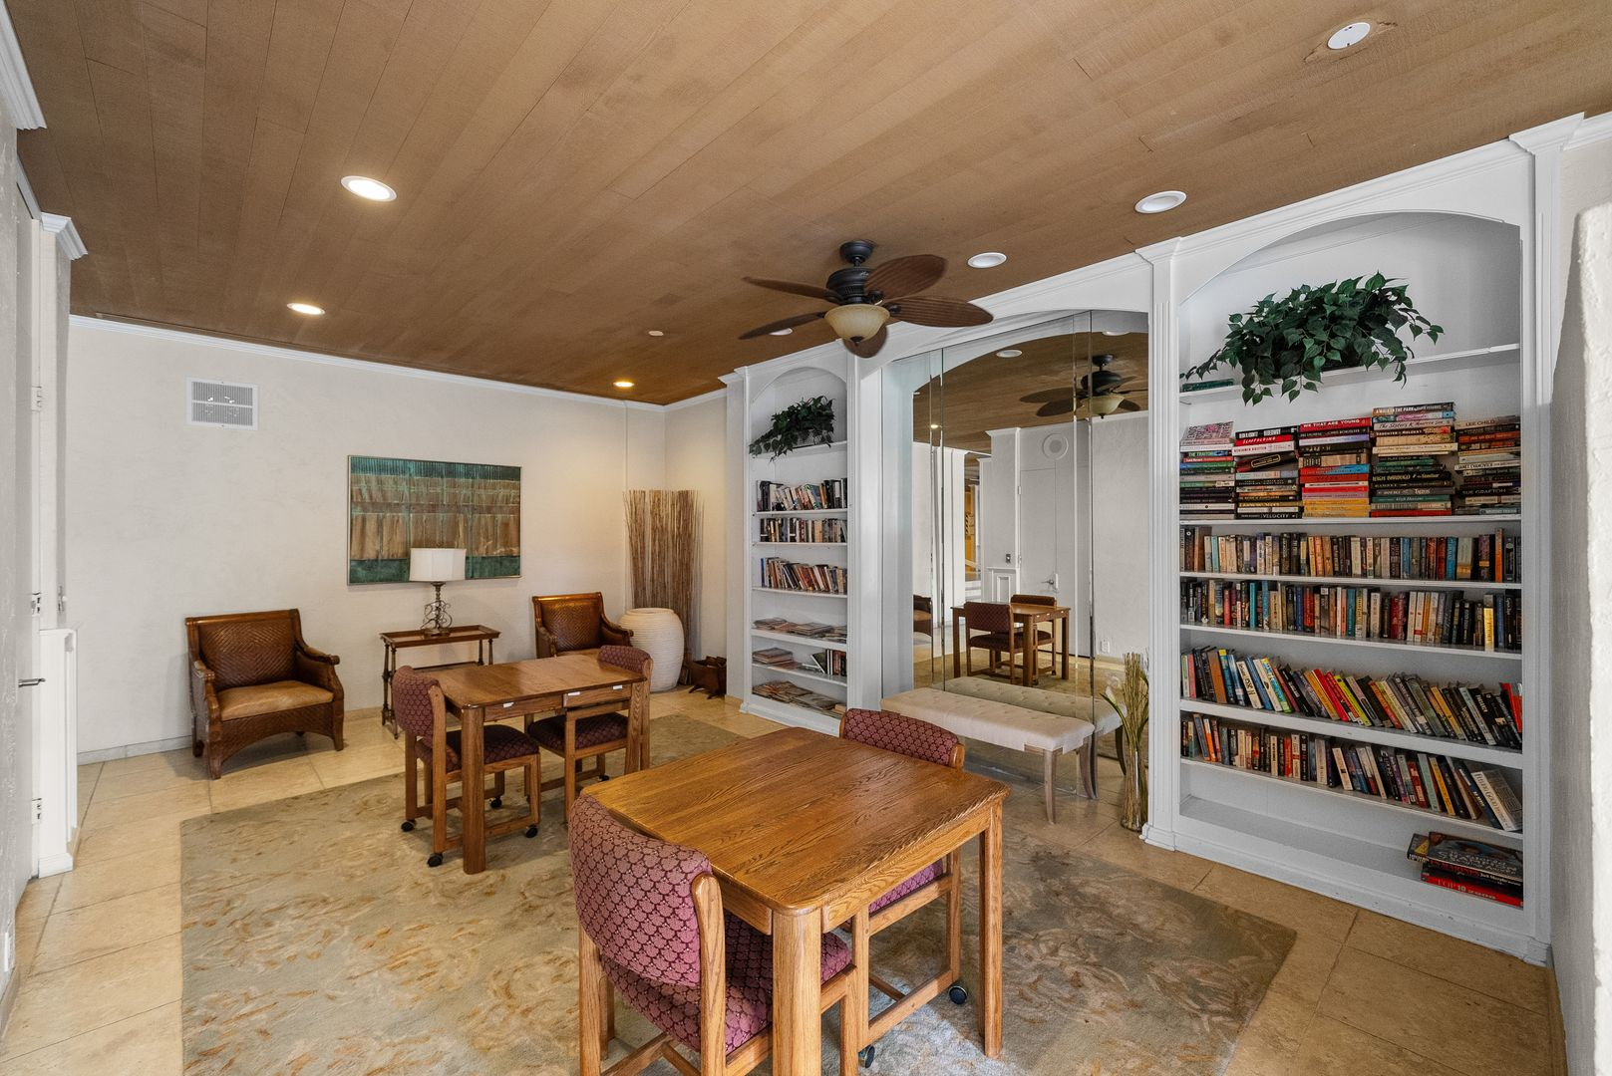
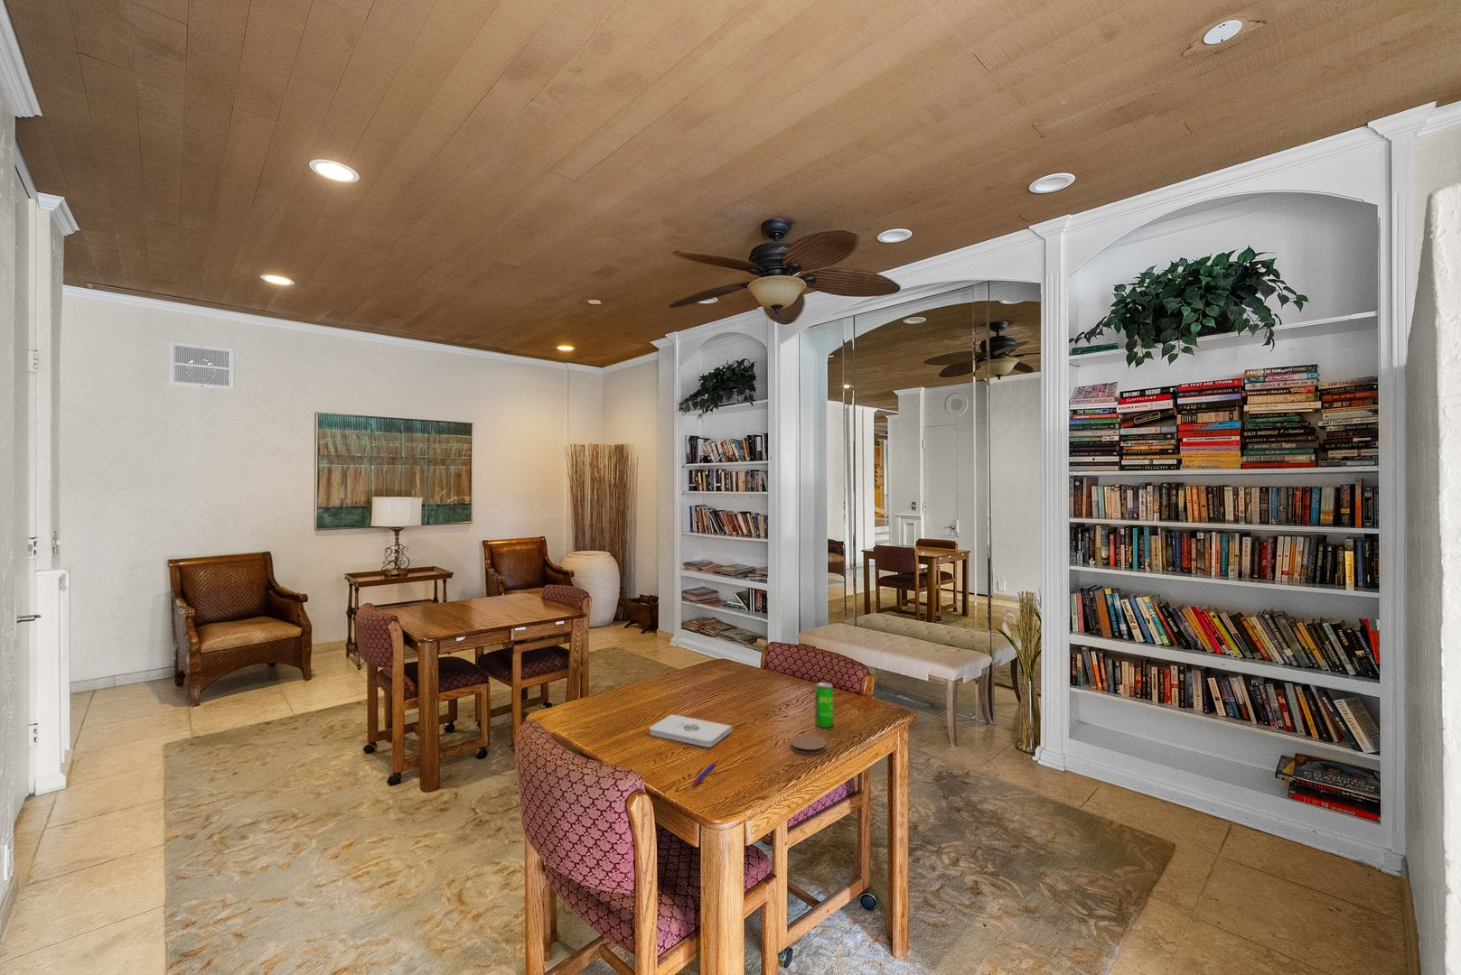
+ notepad (689, 729)
+ beverage can (824, 704)
+ pen (704, 772)
+ coaster (808, 744)
